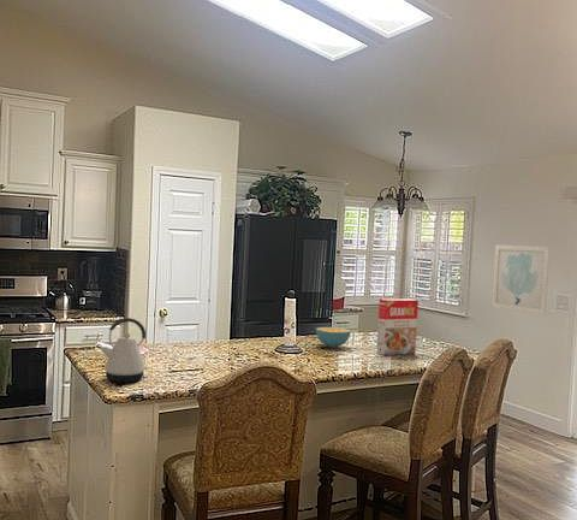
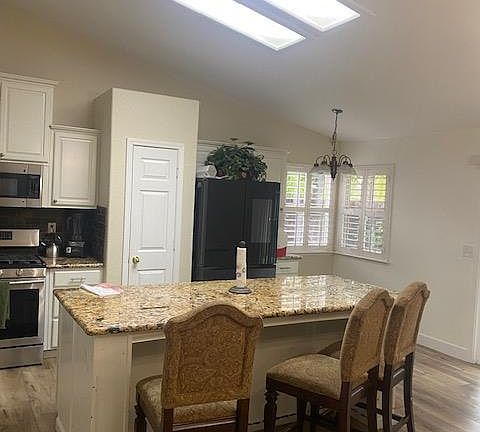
- kettle (124, 348)
- cereal bowl (332, 338)
- wall art (519, 278)
- cereal box (397, 326)
